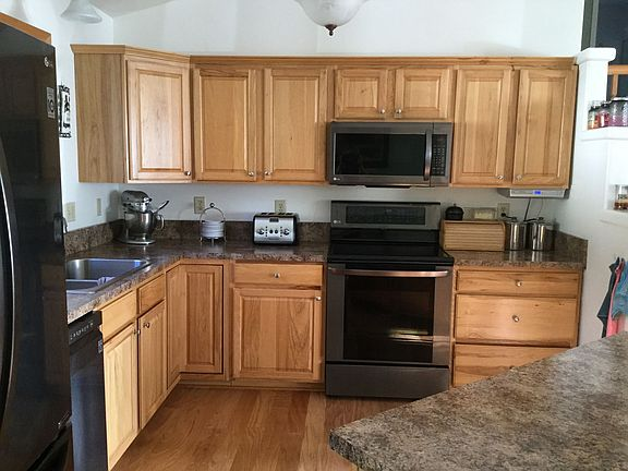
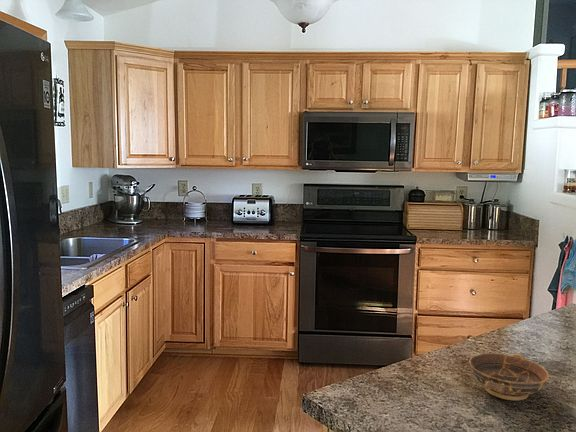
+ bowl (507, 379)
